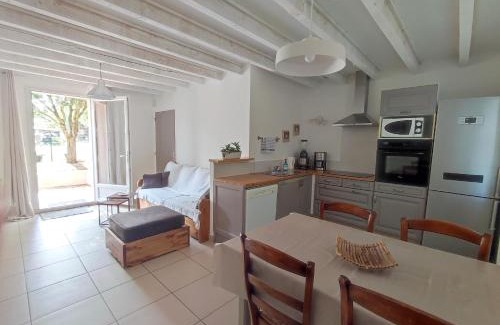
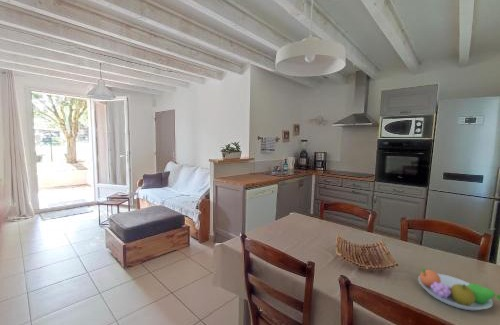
+ fruit bowl (455, 285)
